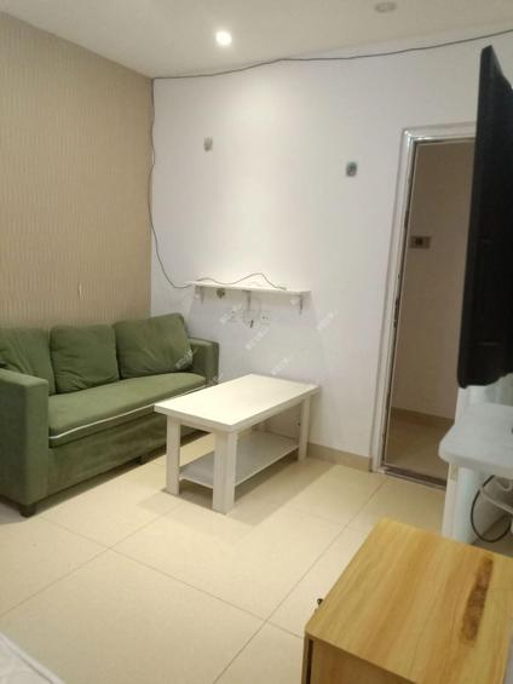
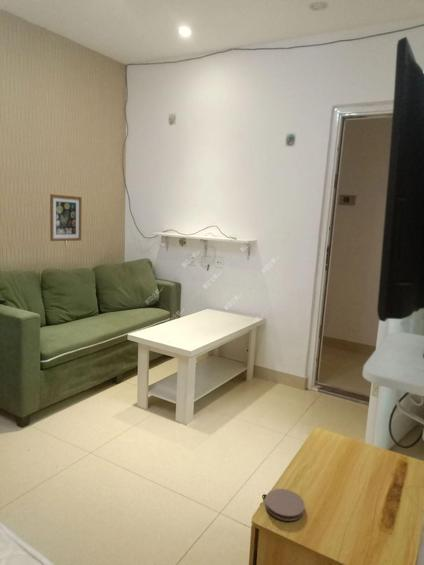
+ coaster (284, 504)
+ wall art (66, 218)
